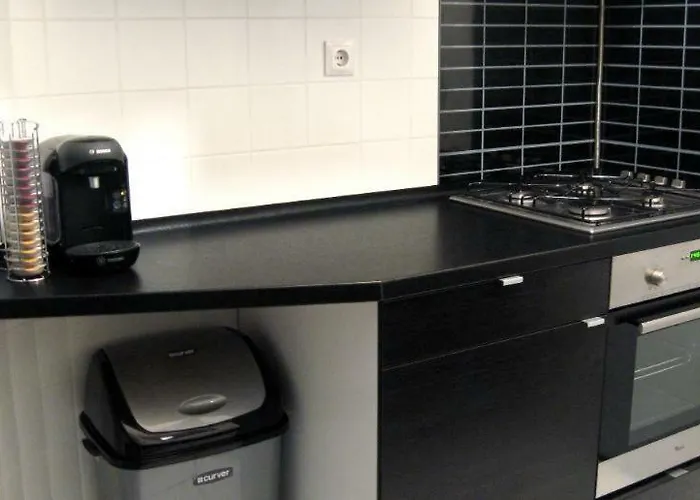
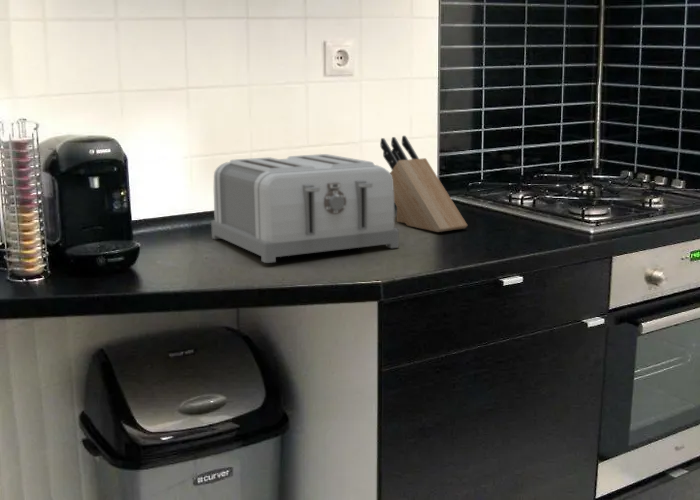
+ knife block (419, 181)
+ toaster (304, 202)
